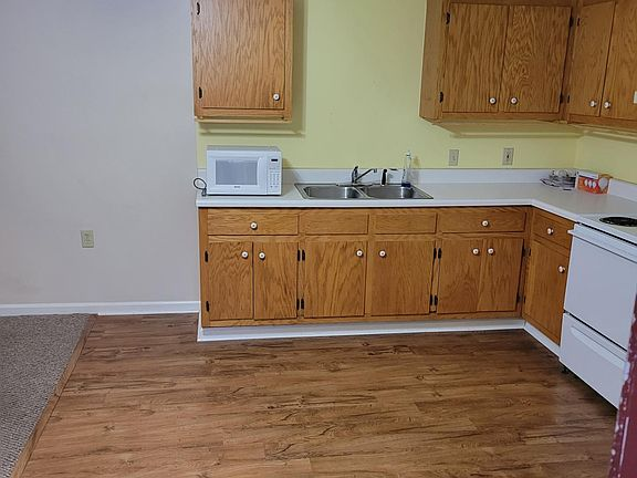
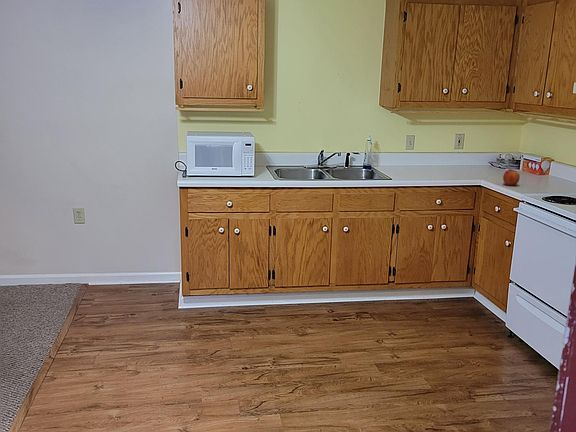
+ apple (511, 176)
